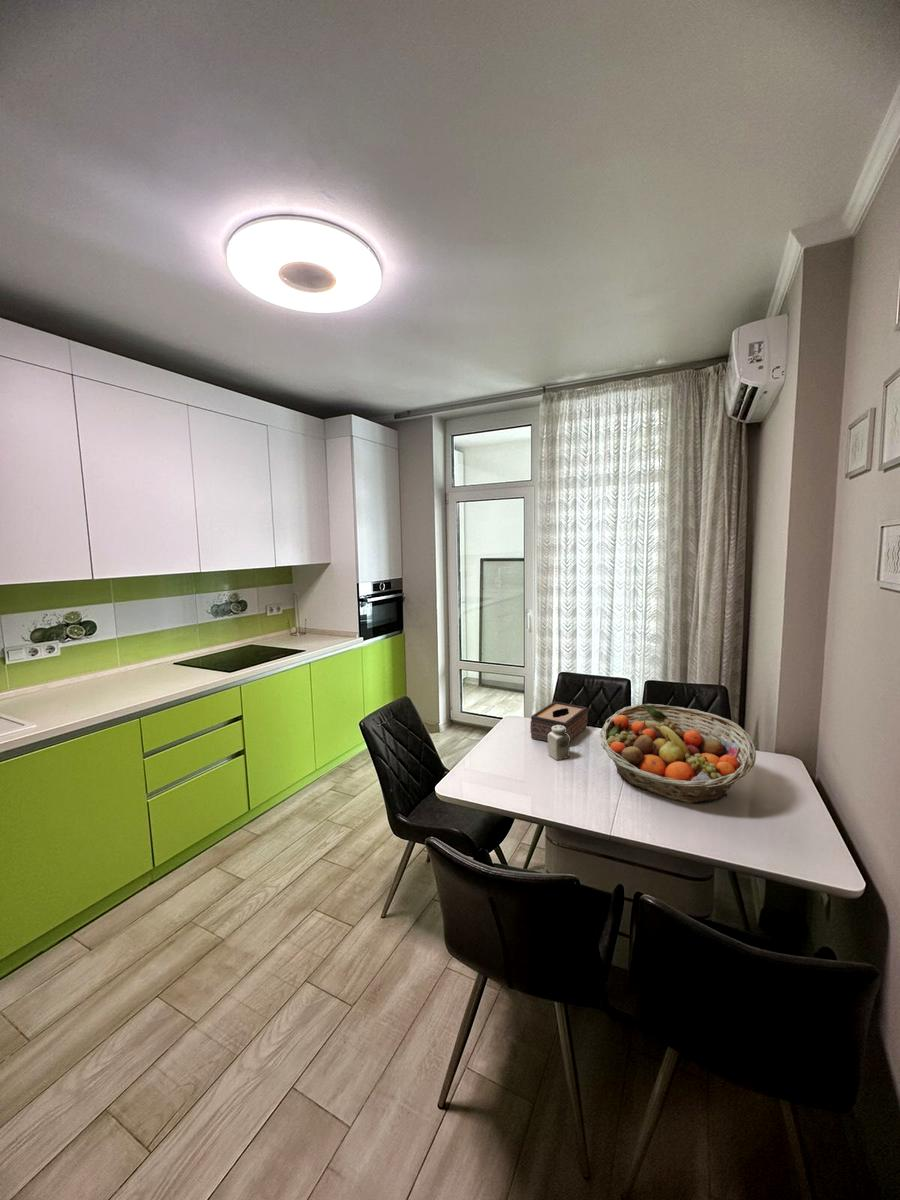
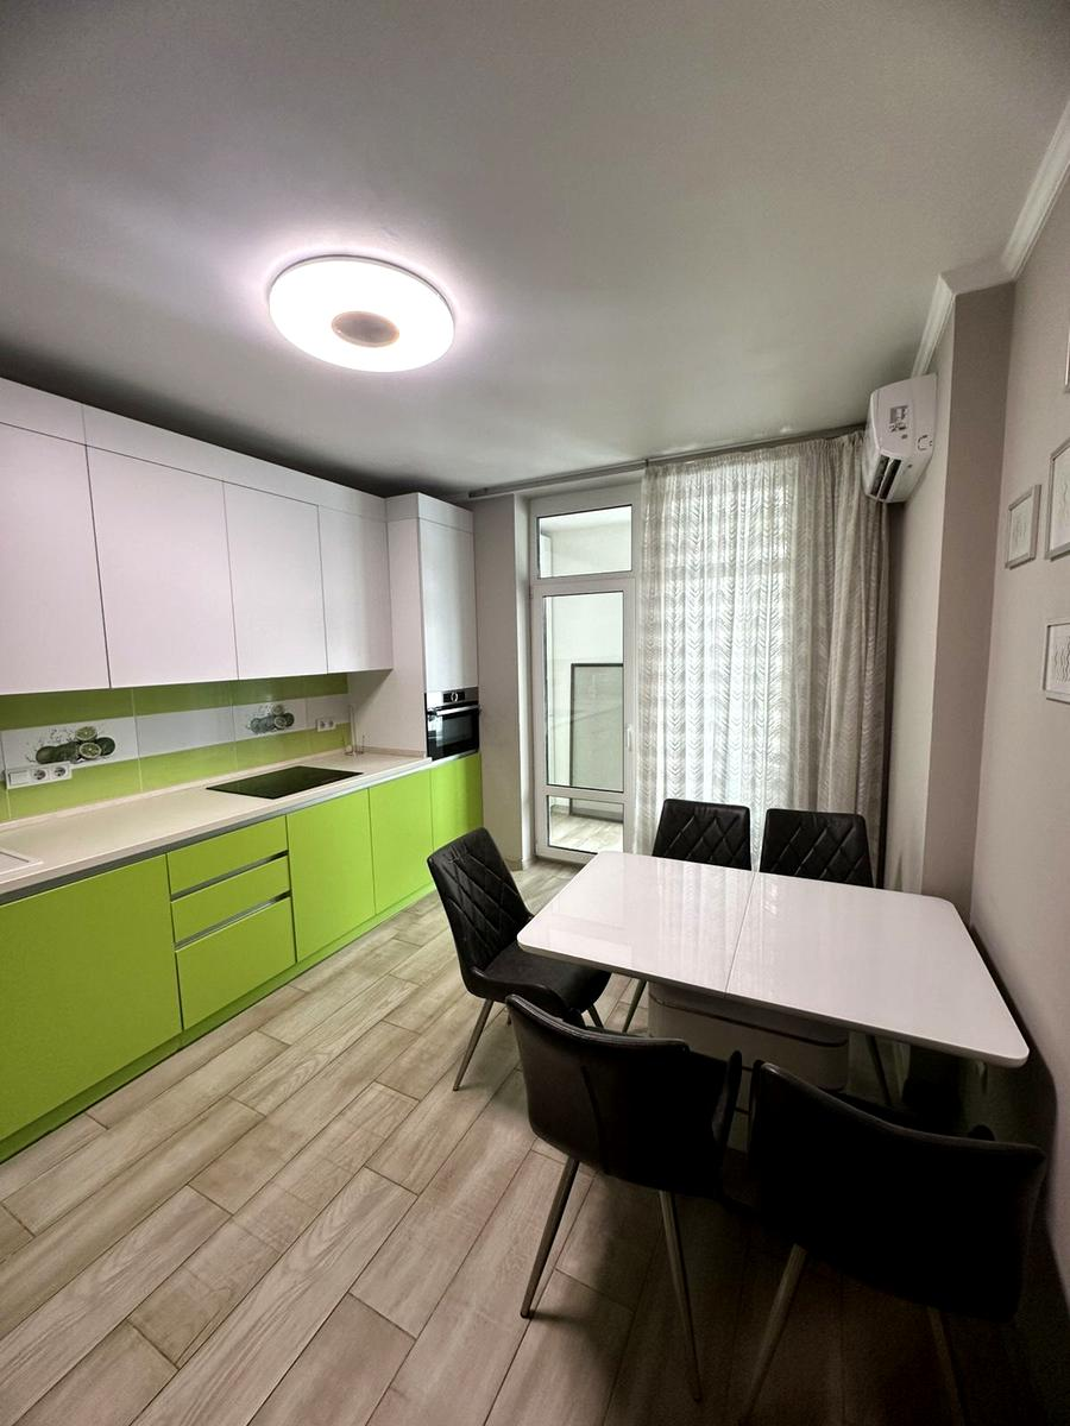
- salt shaker (558, 741)
- tissue box (559, 722)
- fruit basket (671, 750)
